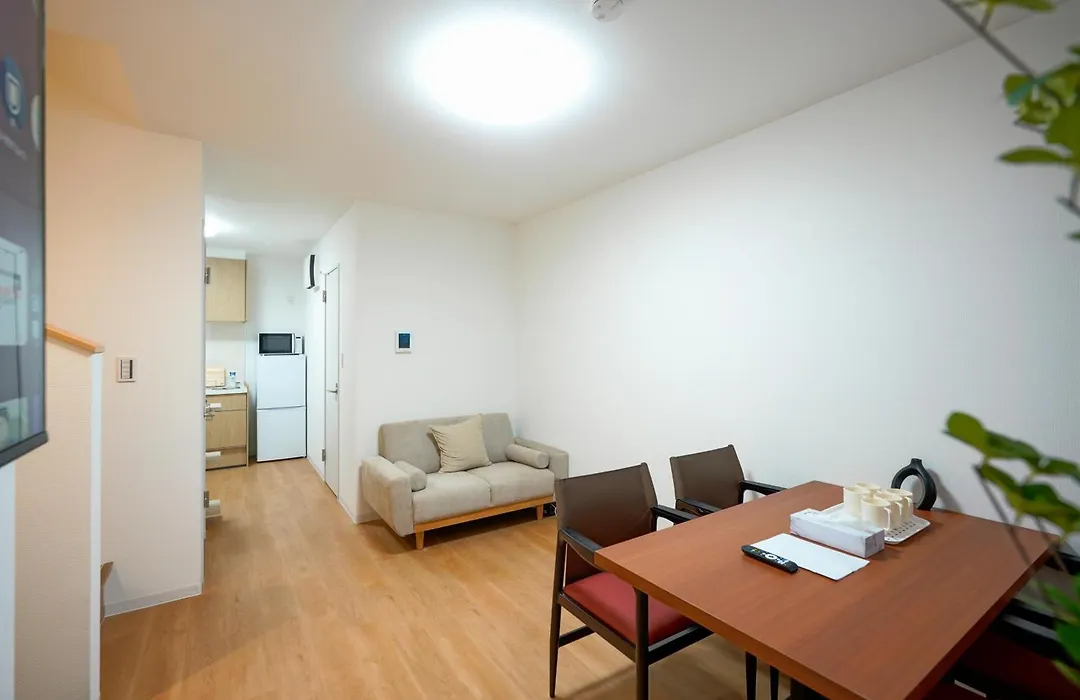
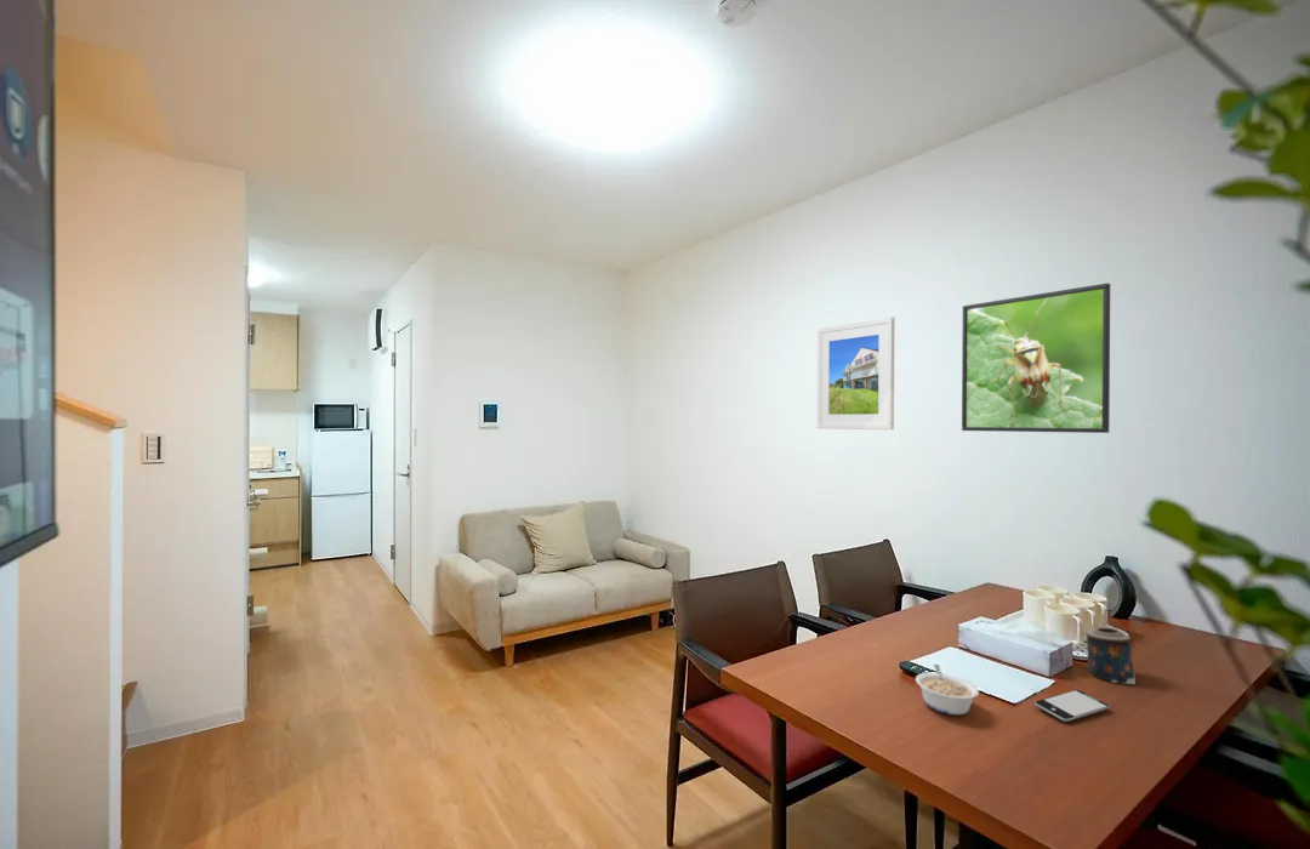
+ legume (944, 691)
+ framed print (853, 376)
+ candle (1115, 653)
+ smartphone (1071, 705)
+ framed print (1029, 363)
